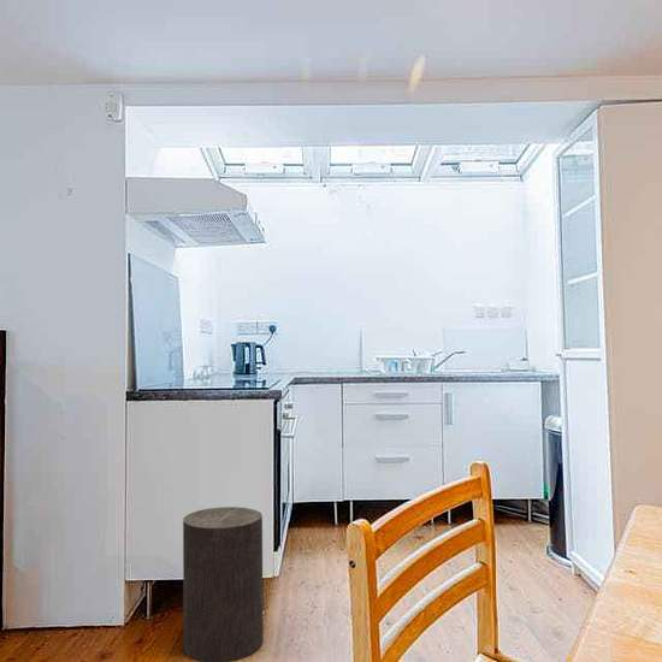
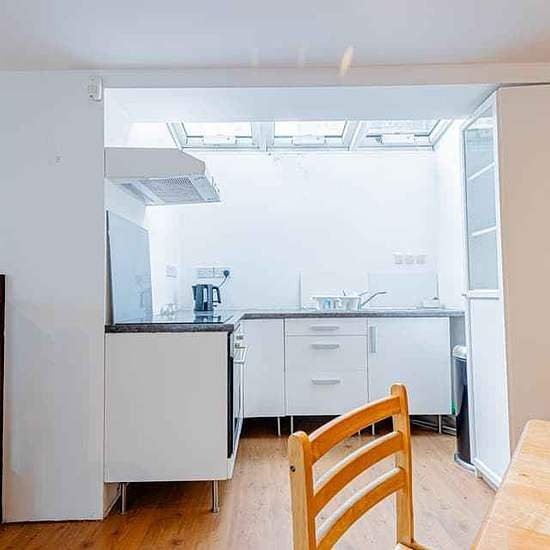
- stool (223, 579)
